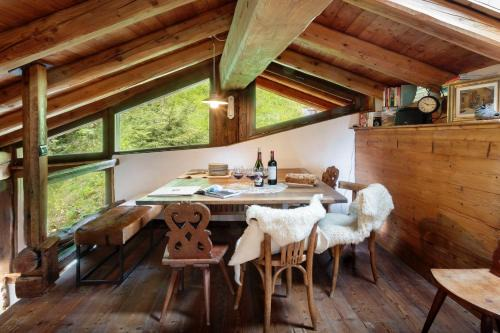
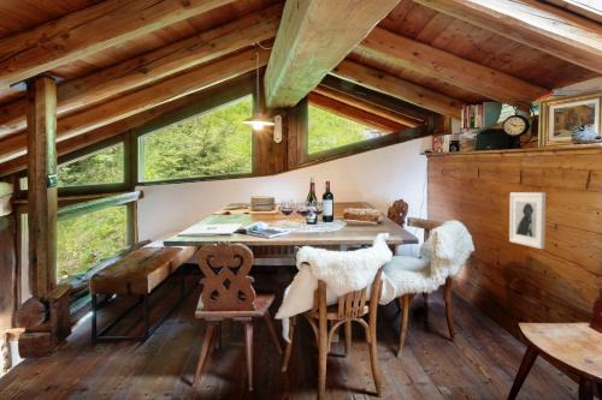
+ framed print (526, 219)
